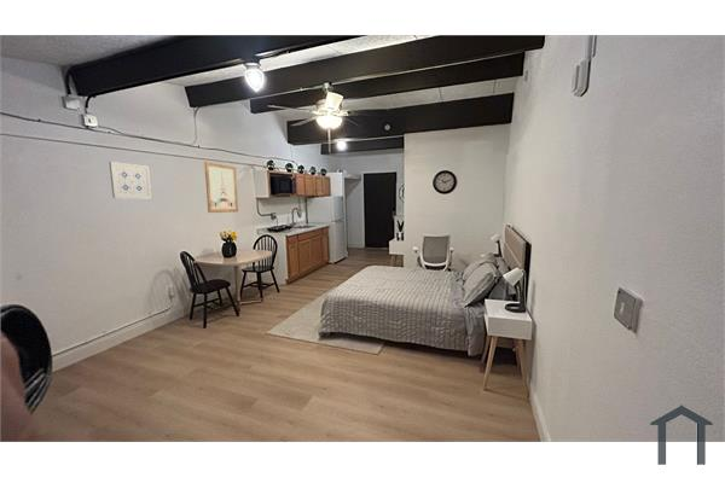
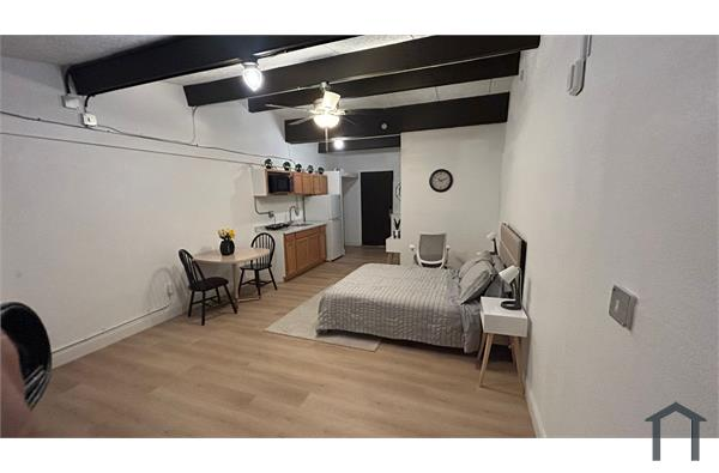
- wall art (222, 188)
- wall art (130, 181)
